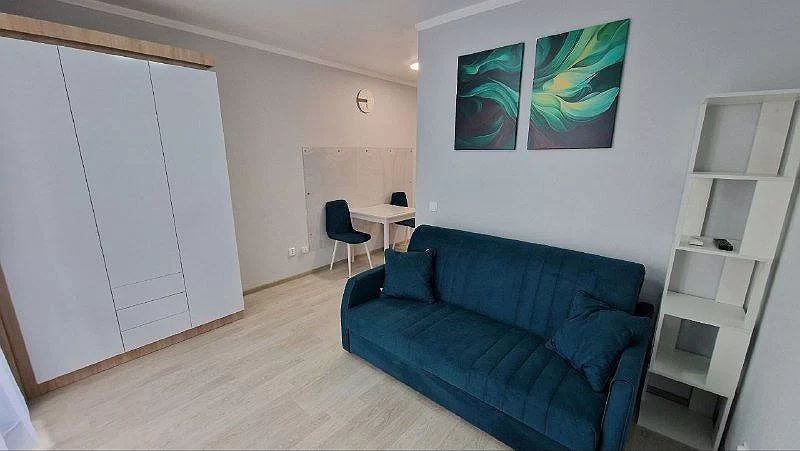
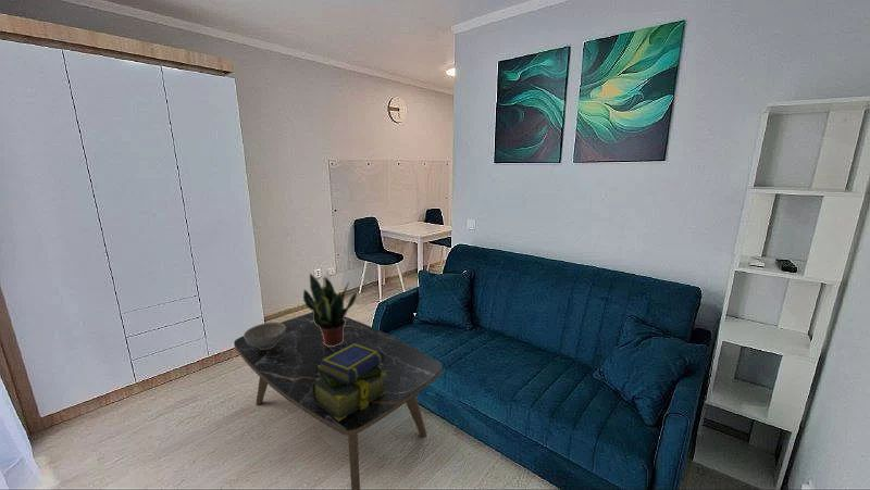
+ decorative bowl (265, 338)
+ stack of books (350, 375)
+ coffee table (321, 377)
+ potted plant (332, 307)
